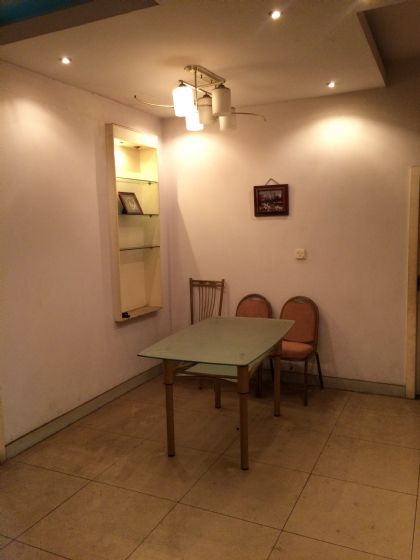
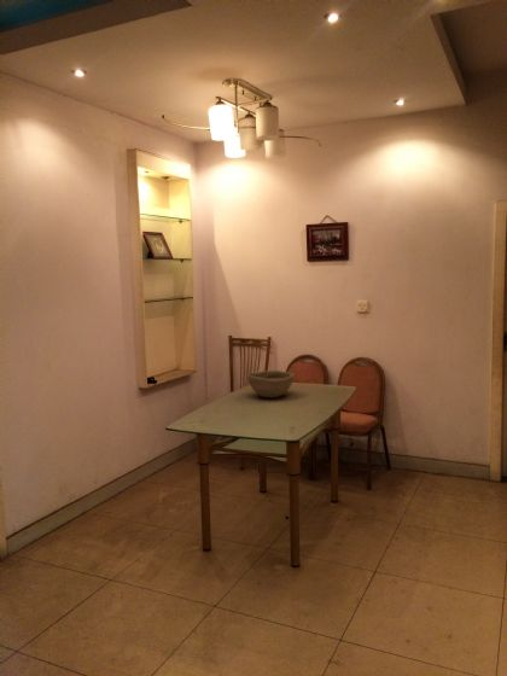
+ bowl (270, 384)
